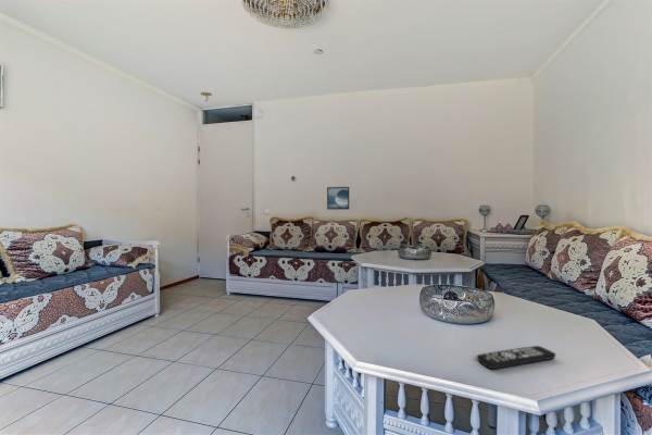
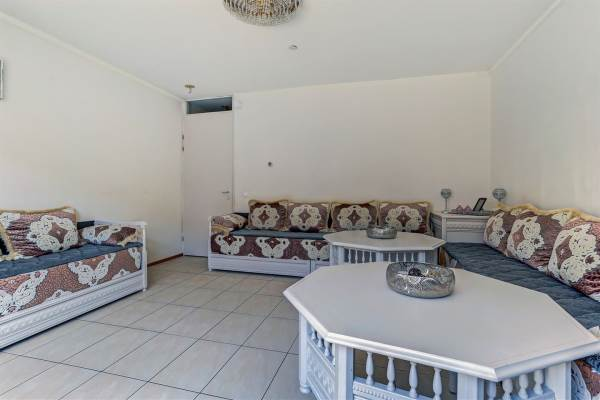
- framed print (338, 198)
- remote control (516, 357)
